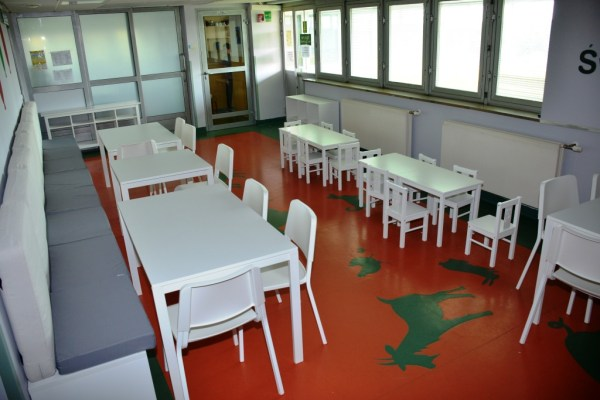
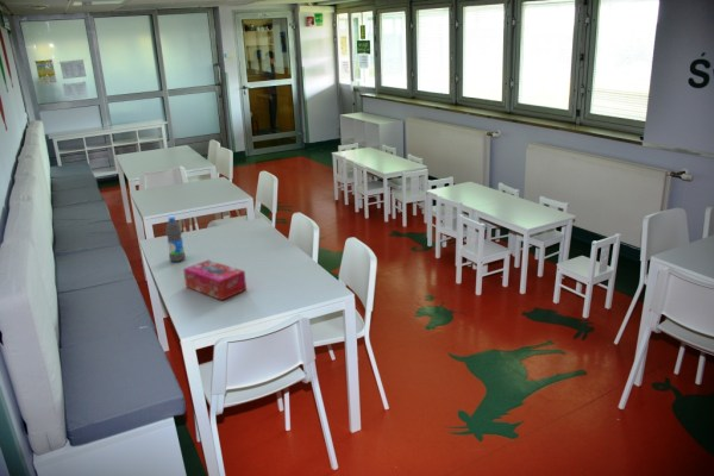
+ tissue box (214, 278)
+ water bottle (174, 238)
